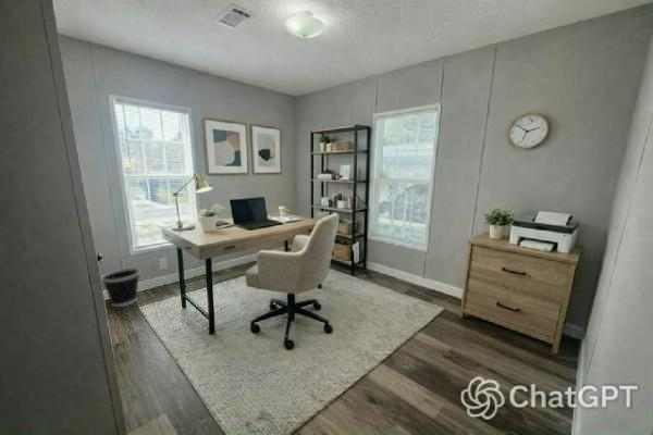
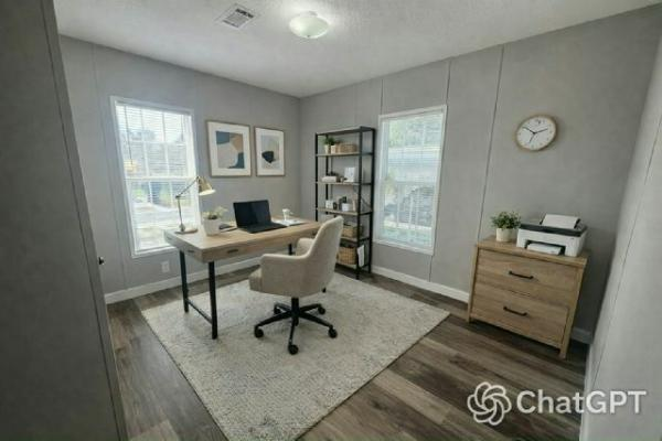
- wastebasket (122, 287)
